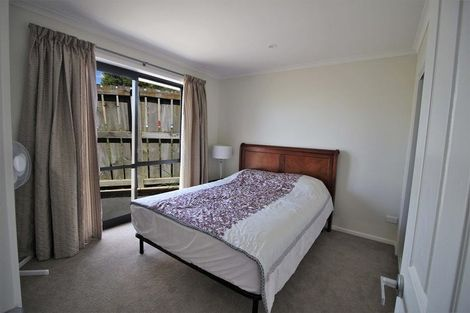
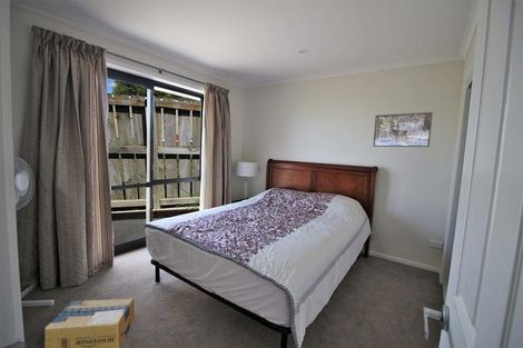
+ cardboard box (93, 322)
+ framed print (401, 130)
